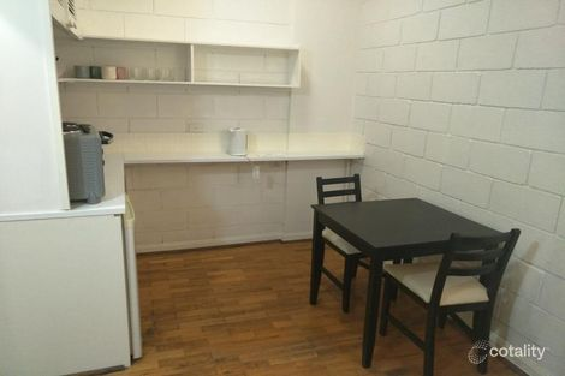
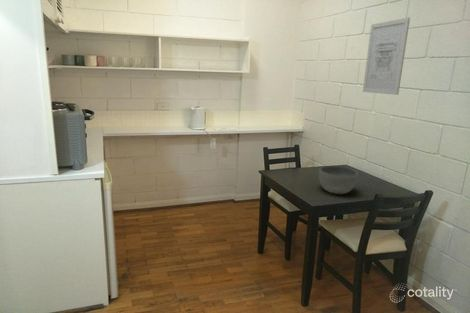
+ bowl (337, 179)
+ wall art (384, 58)
